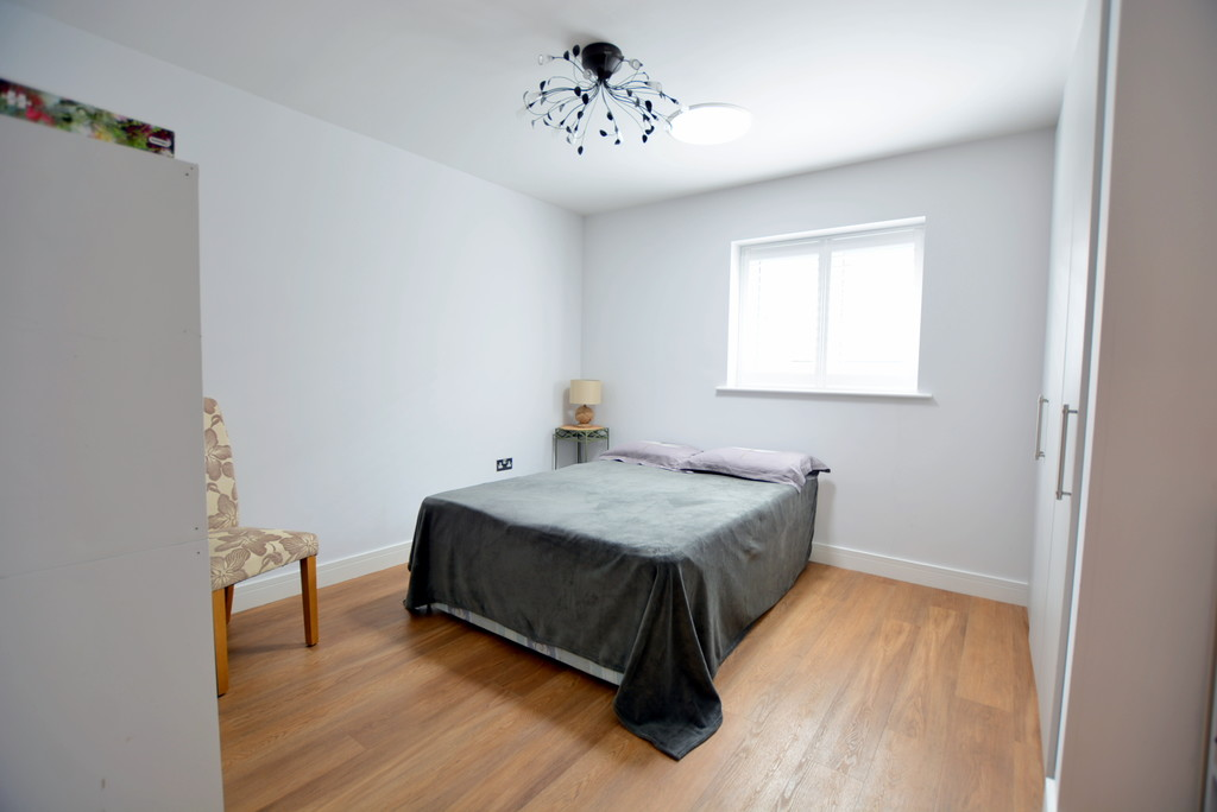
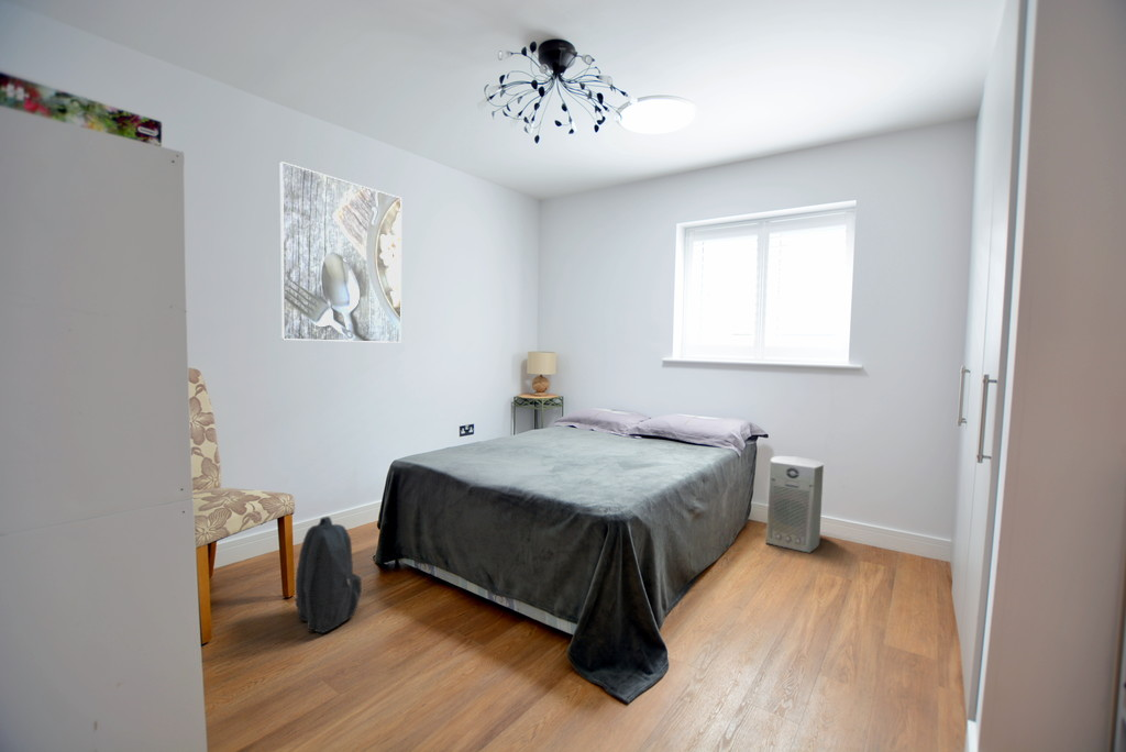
+ fan (795, 500)
+ backpack (327, 567)
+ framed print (346, 262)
